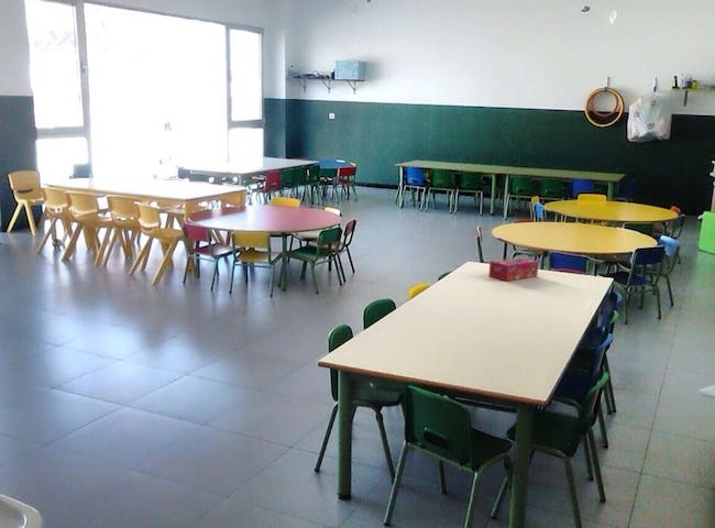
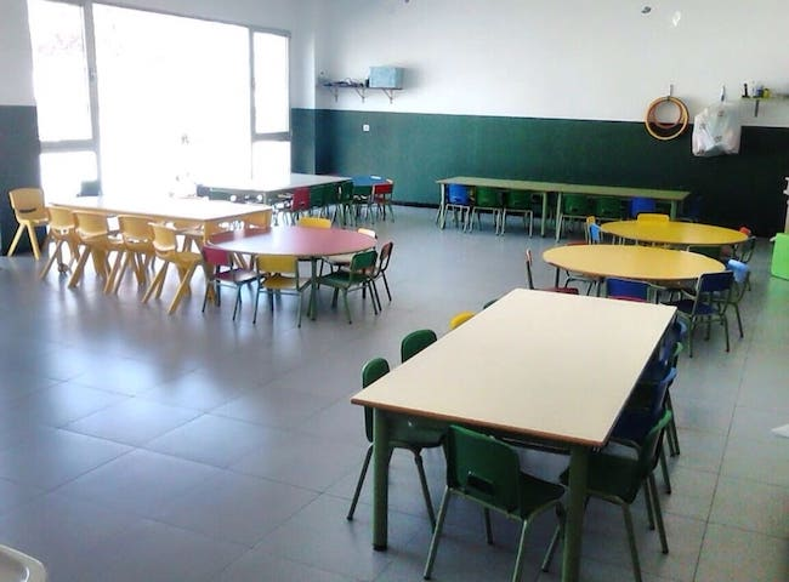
- tissue box (514, 268)
